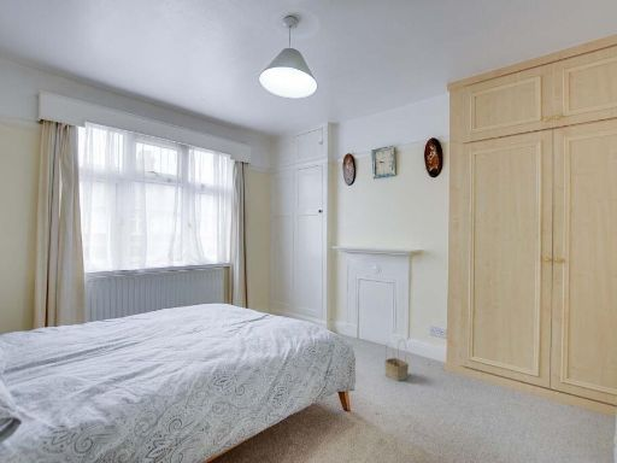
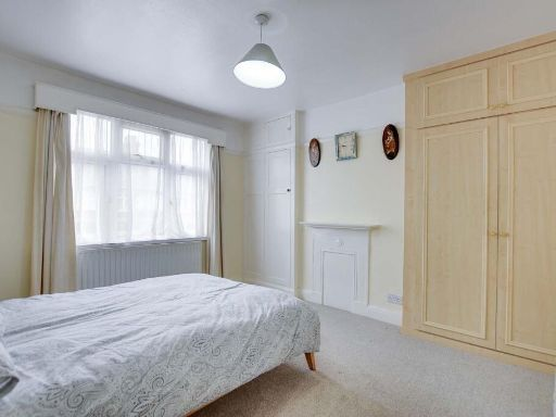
- basket (395, 358)
